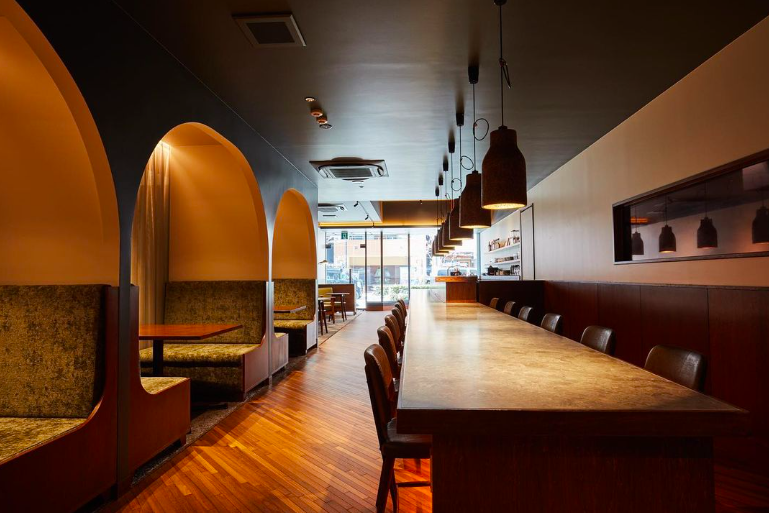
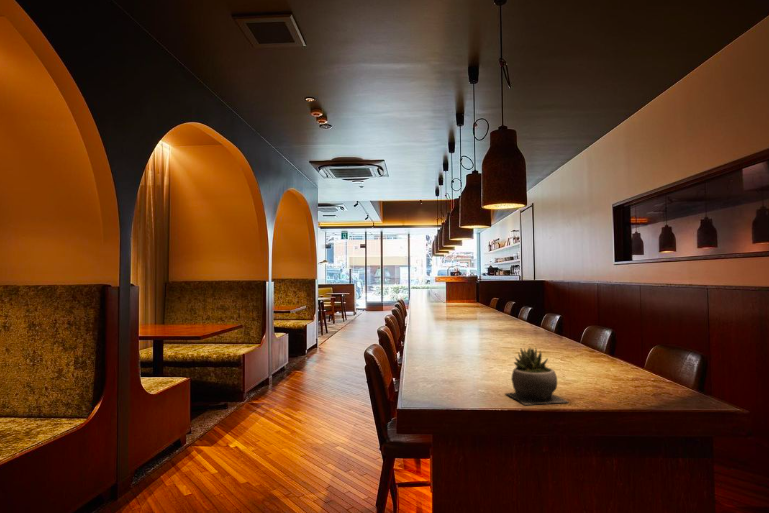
+ succulent plant (534, 372)
